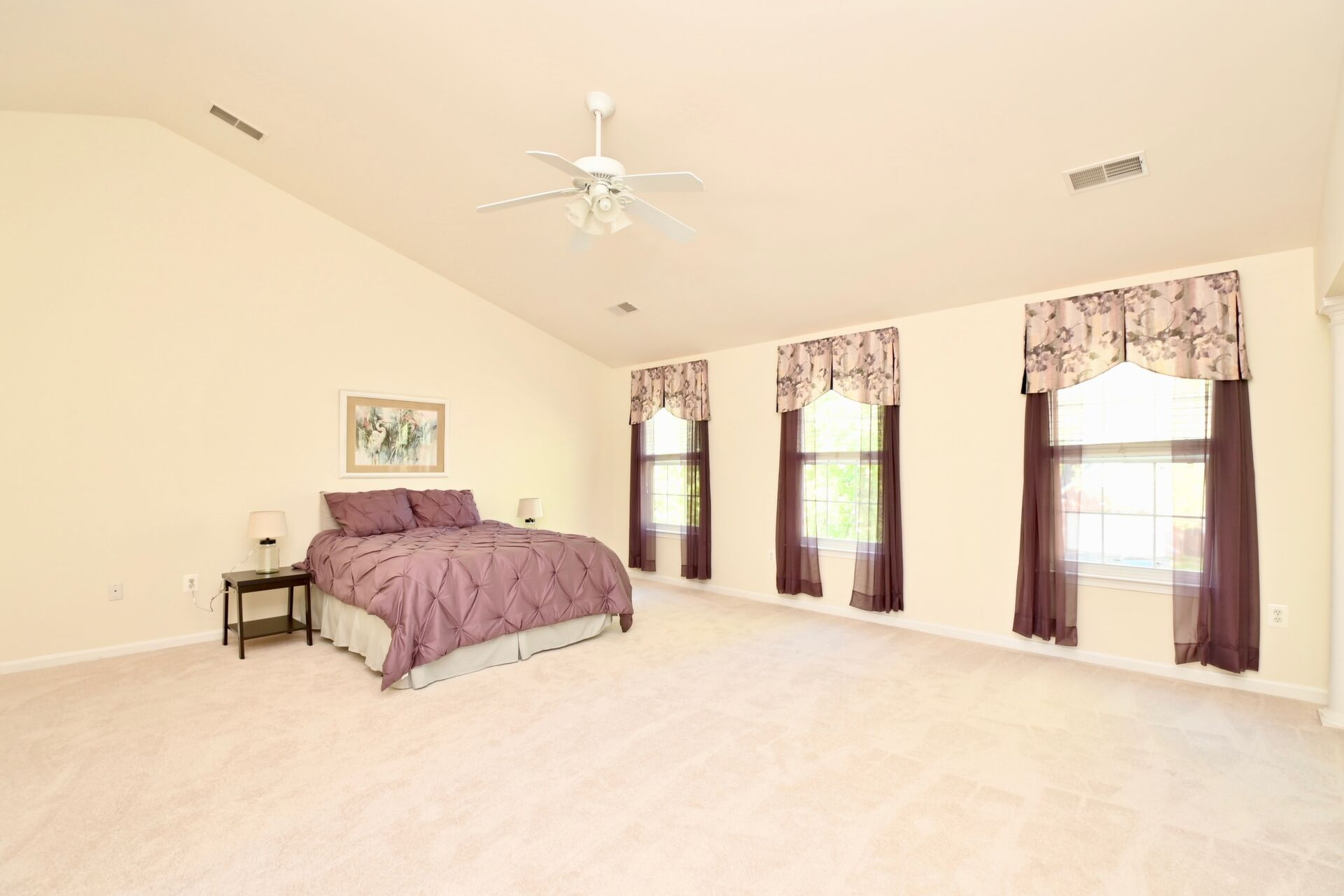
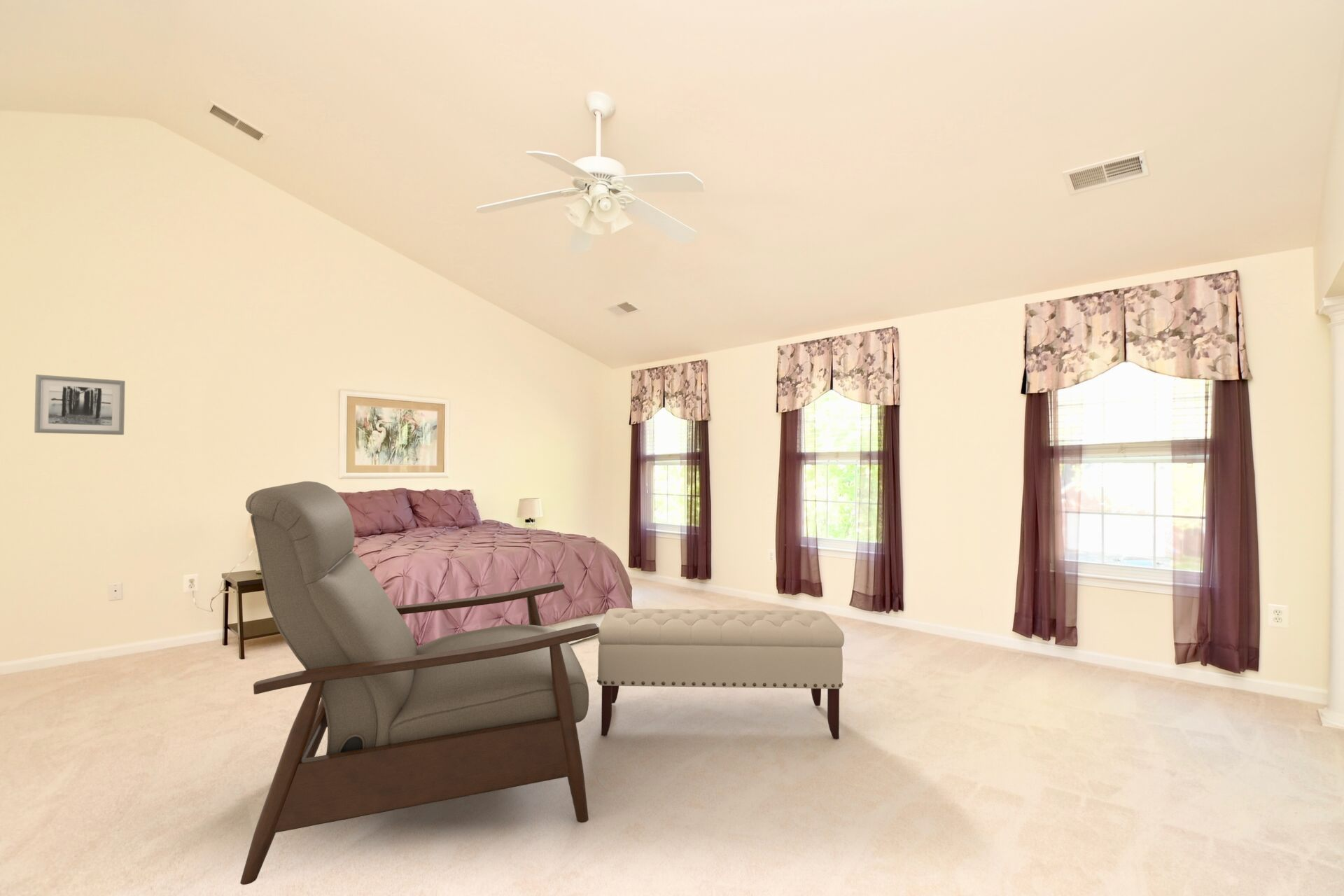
+ chair (435, 639)
+ bench (718, 668)
+ wall art (81, 405)
